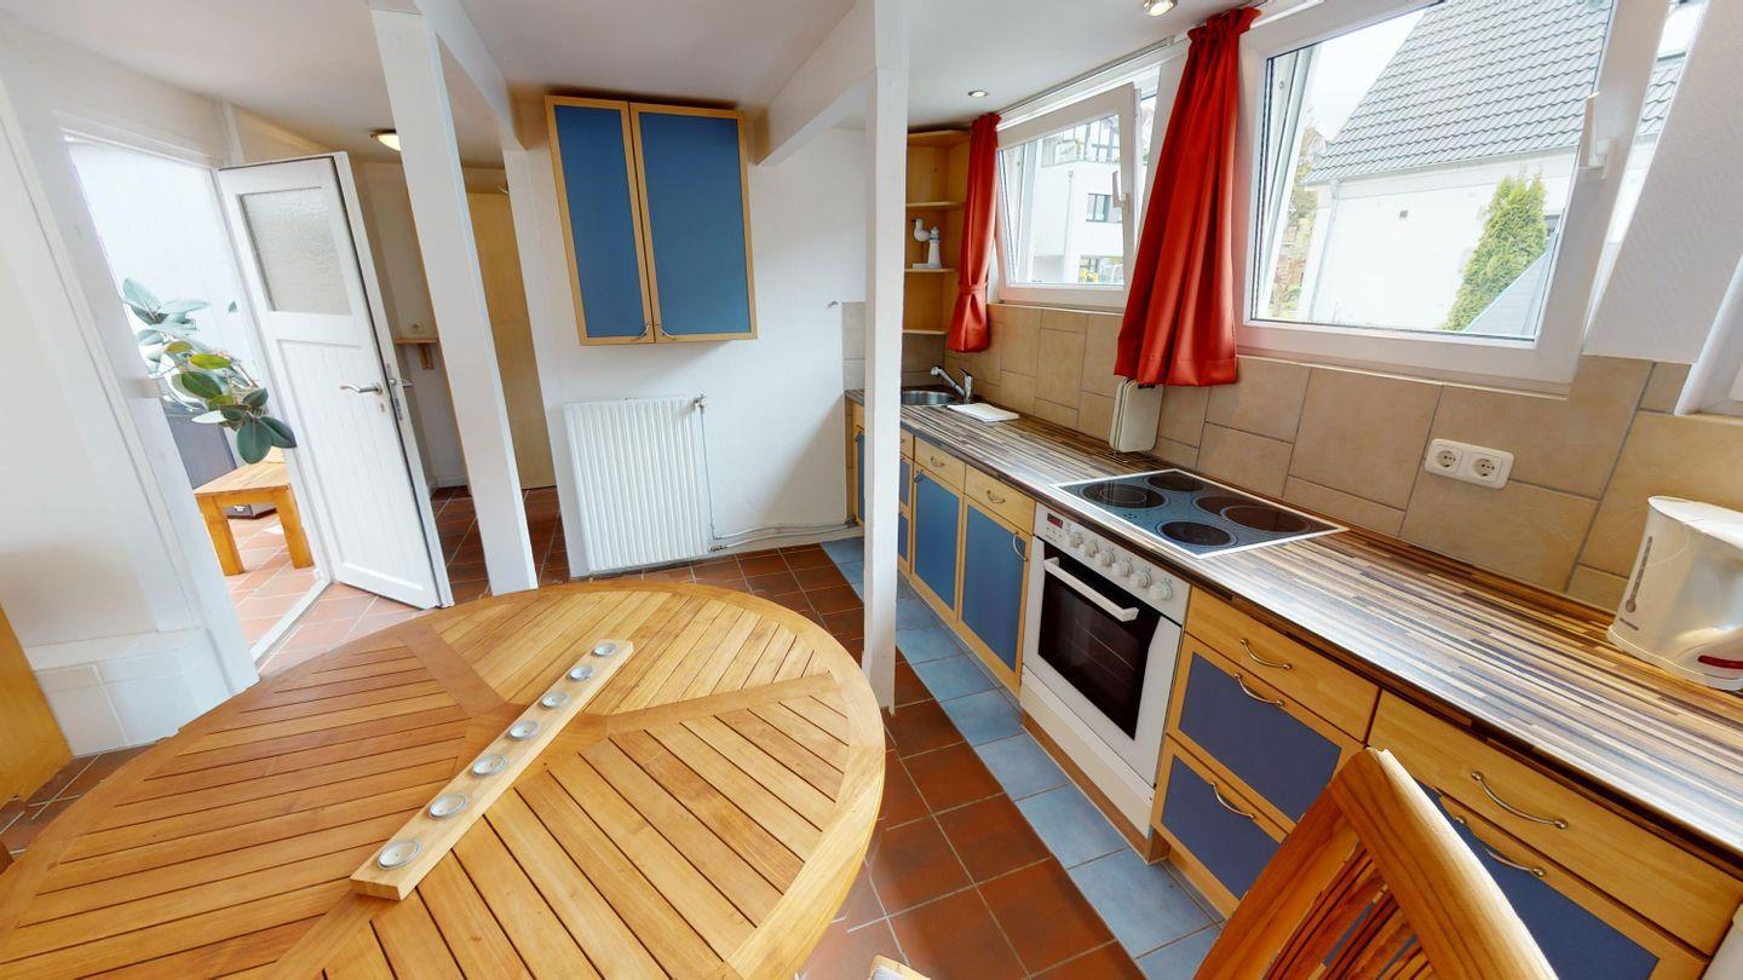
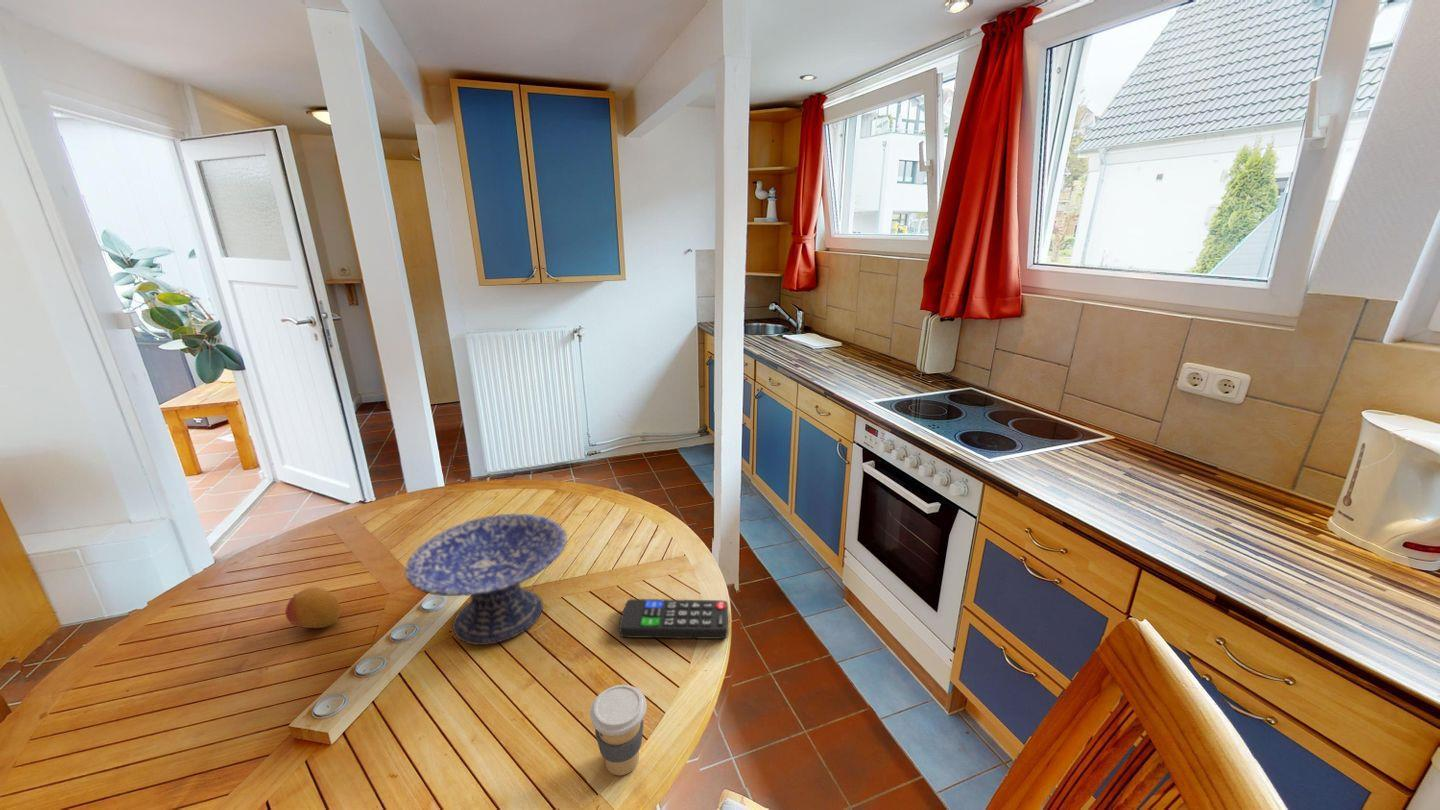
+ decorative bowl (495, 581)
+ fruit (313, 608)
+ coffee cup (620, 732)
+ remote control (675, 617)
